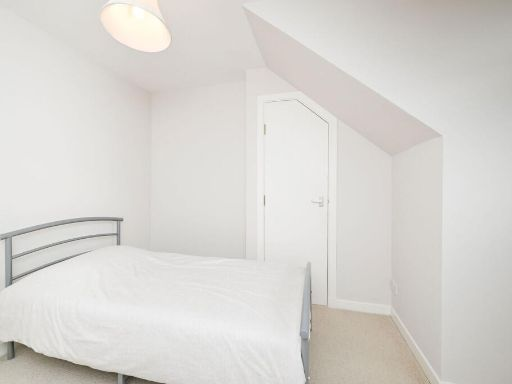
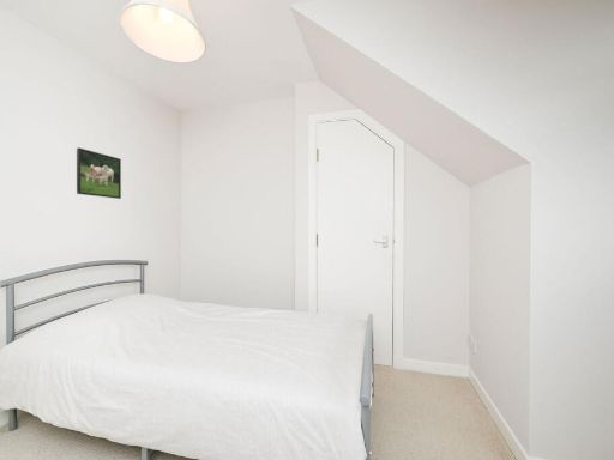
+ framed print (100, 175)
